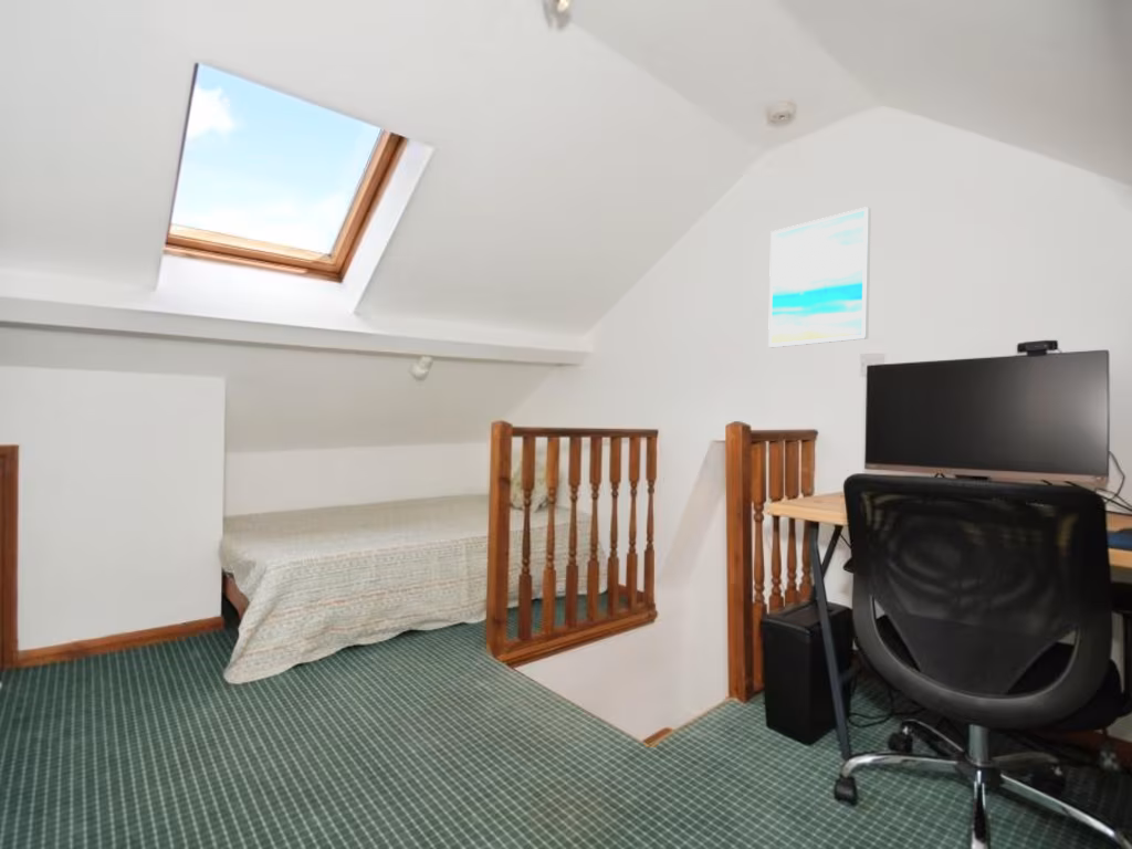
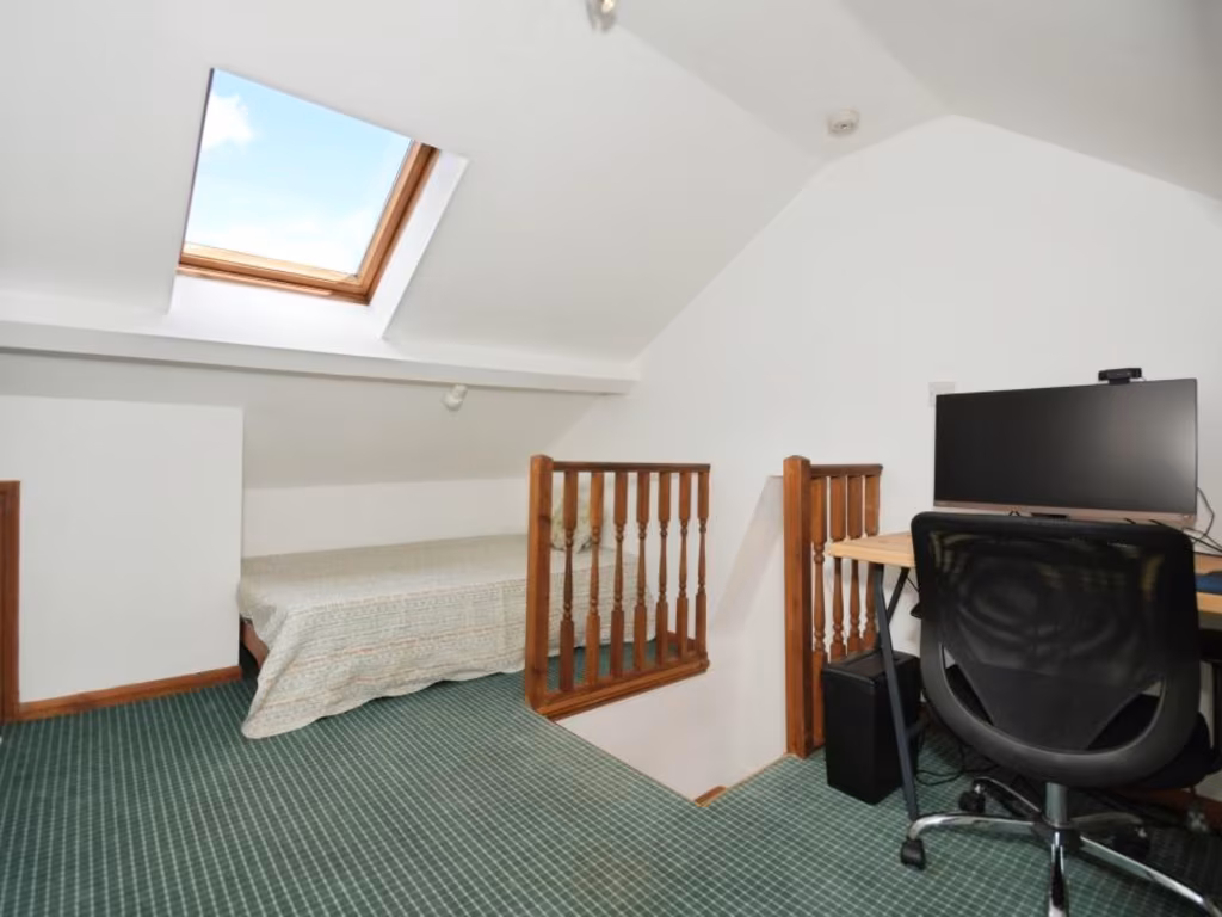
- wall art (816, 282)
